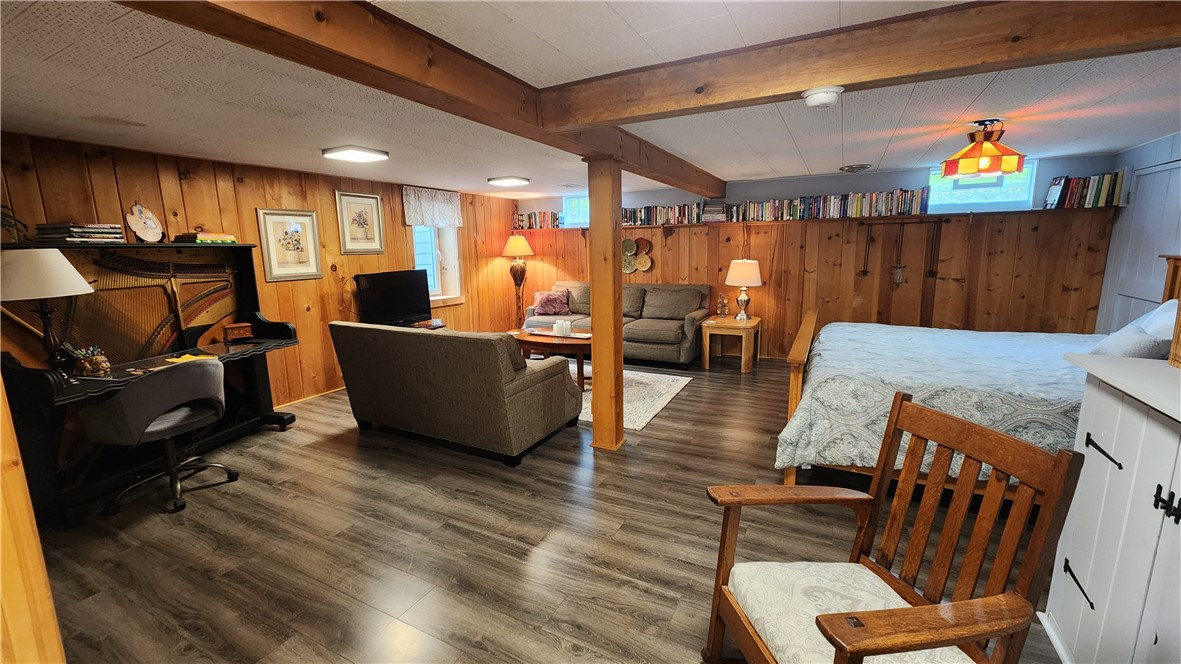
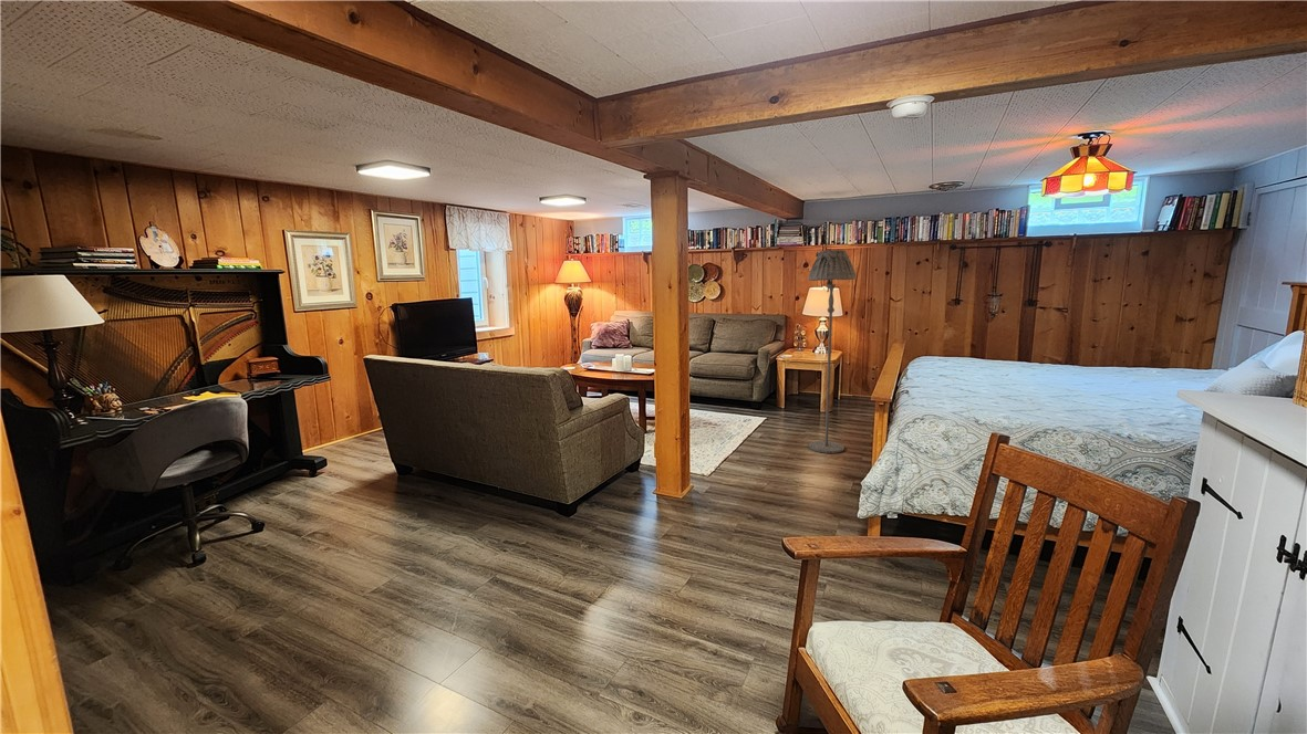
+ floor lamp (829, 352)
